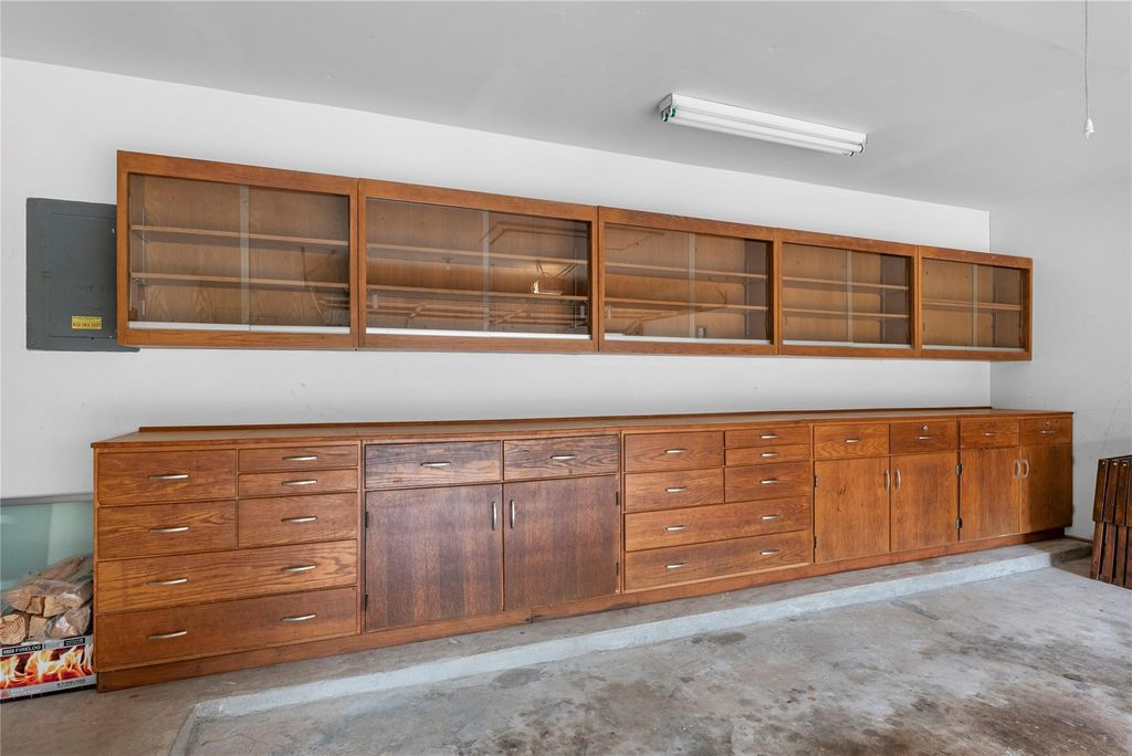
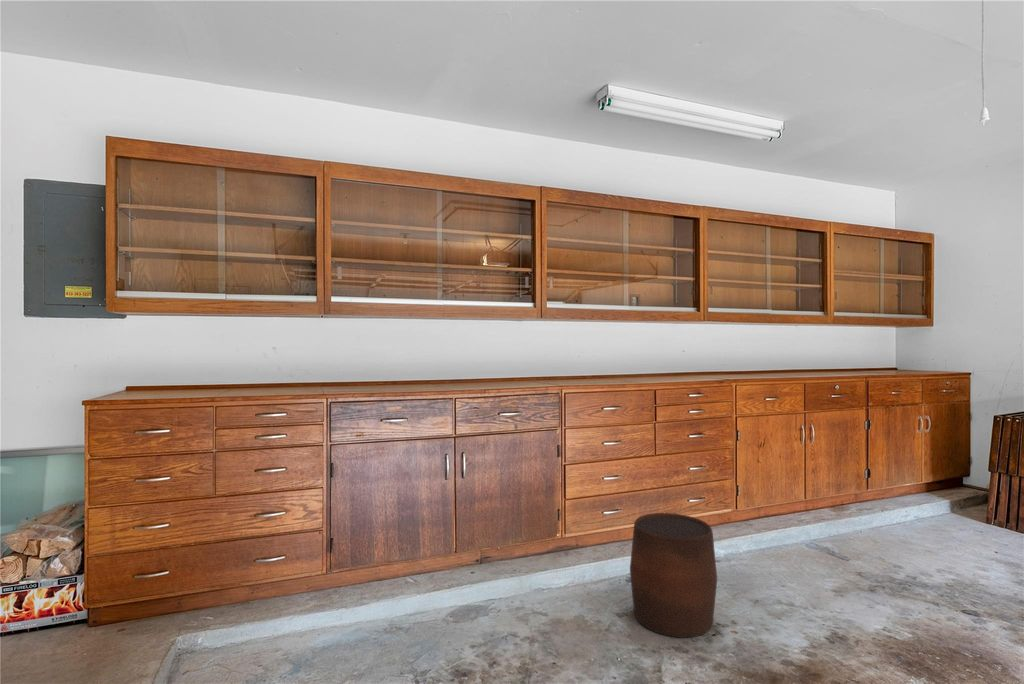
+ stool (672, 571)
